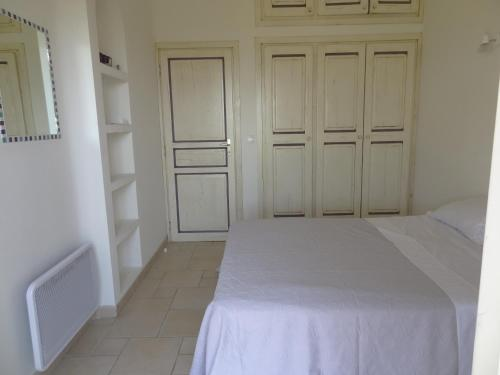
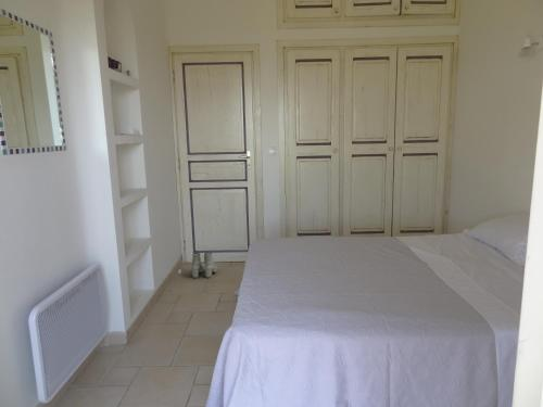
+ boots (204, 262)
